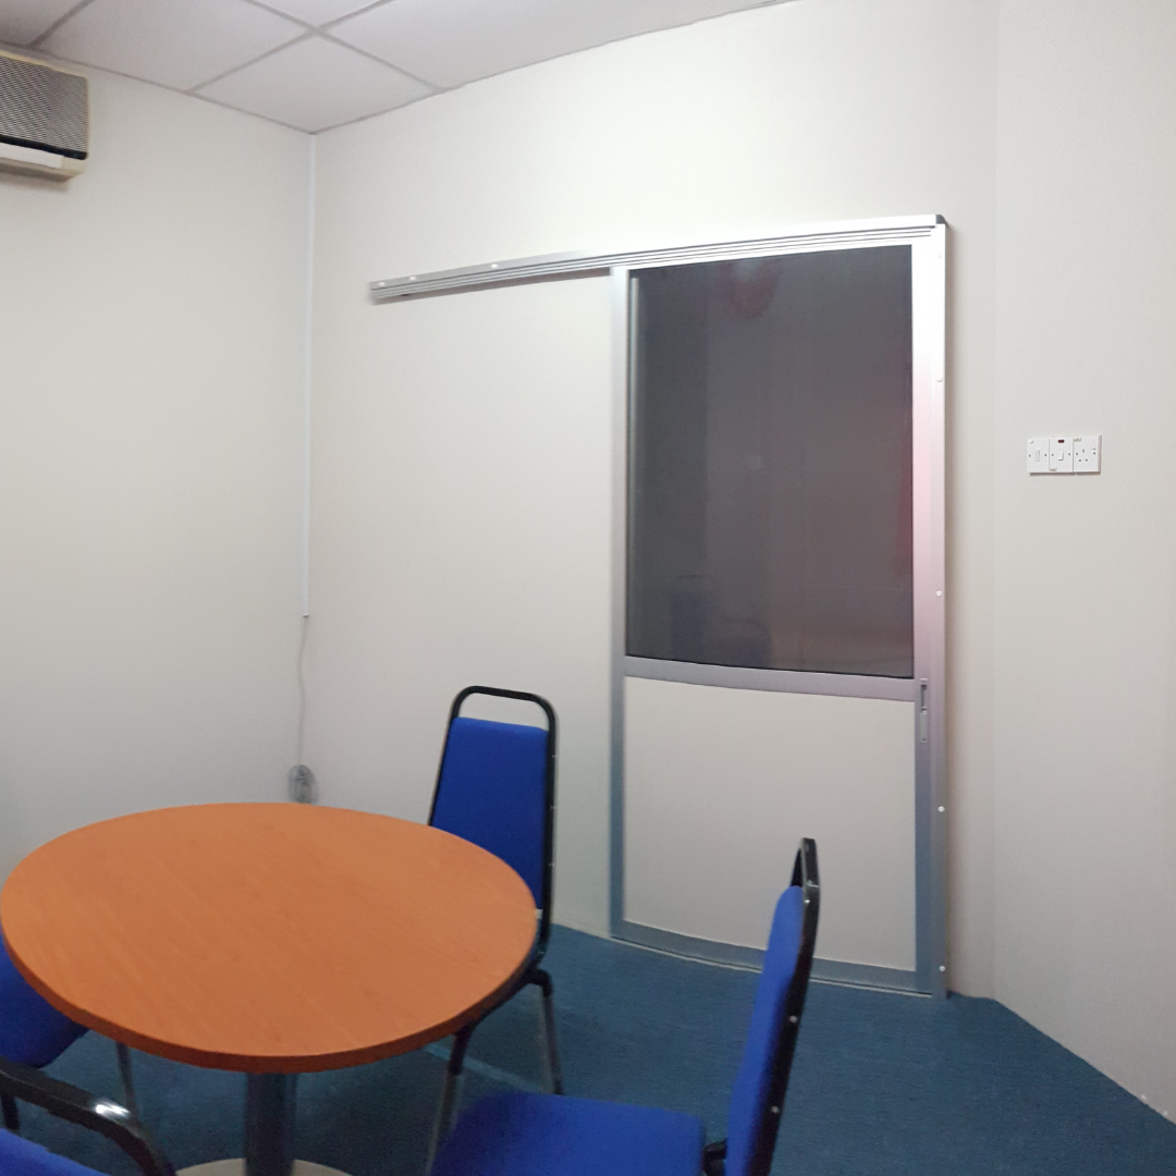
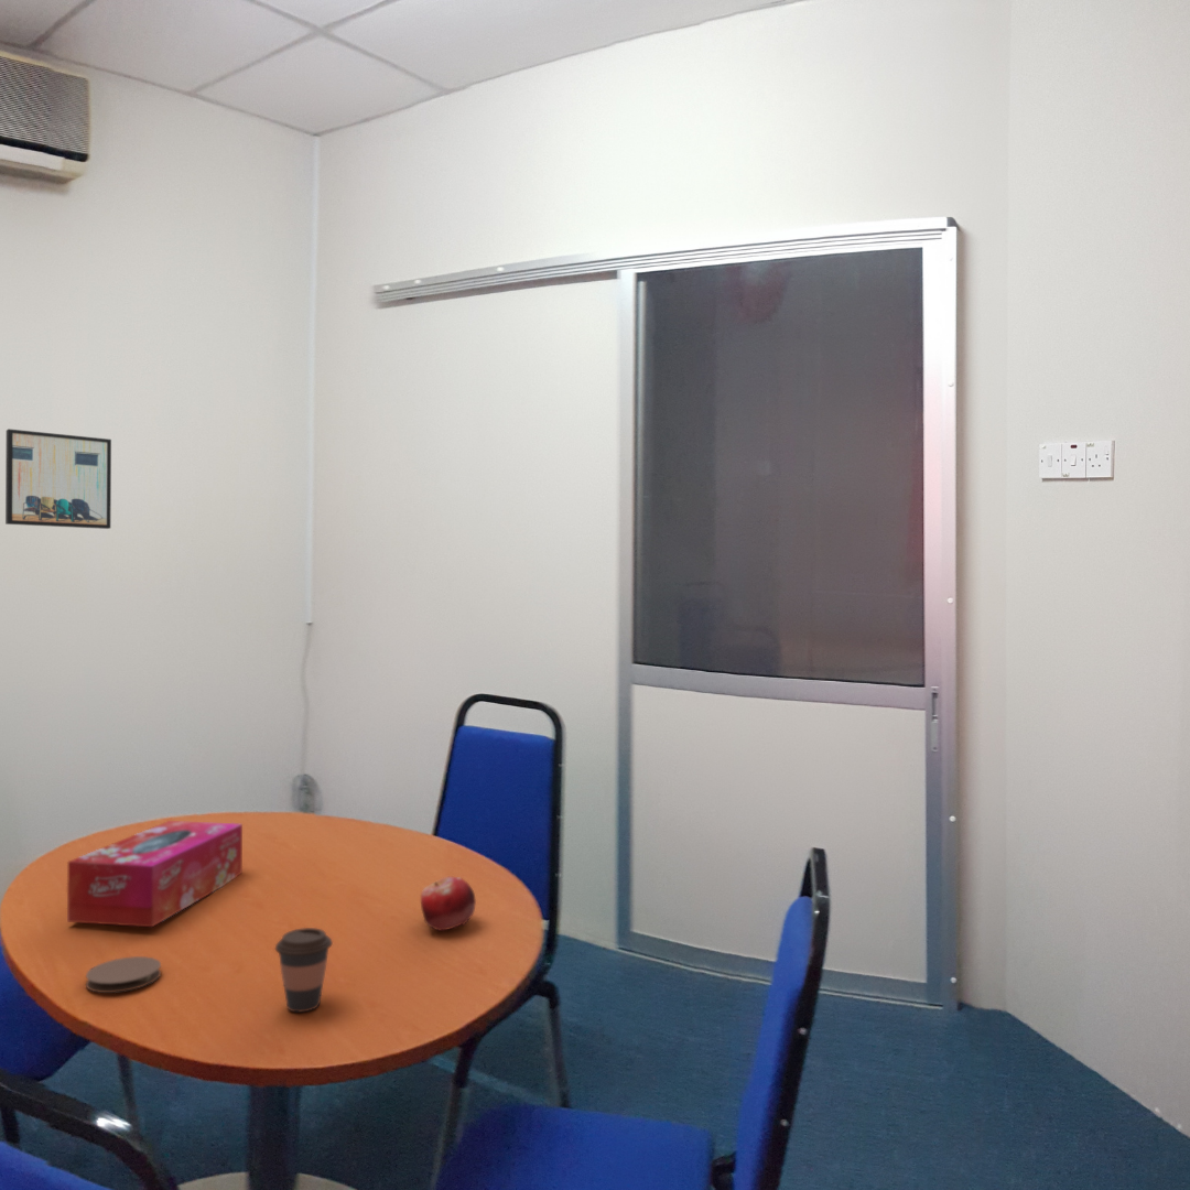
+ coffee cup (303, 970)
+ coaster (123, 974)
+ tissue box (161, 868)
+ fruit (446, 901)
+ wall art (60, 480)
